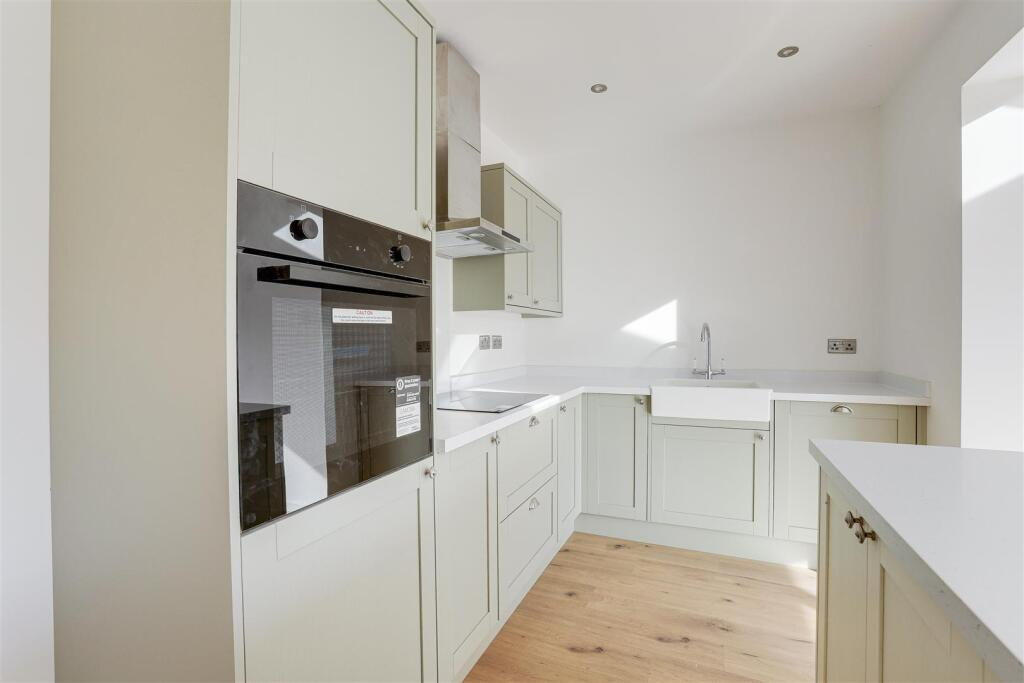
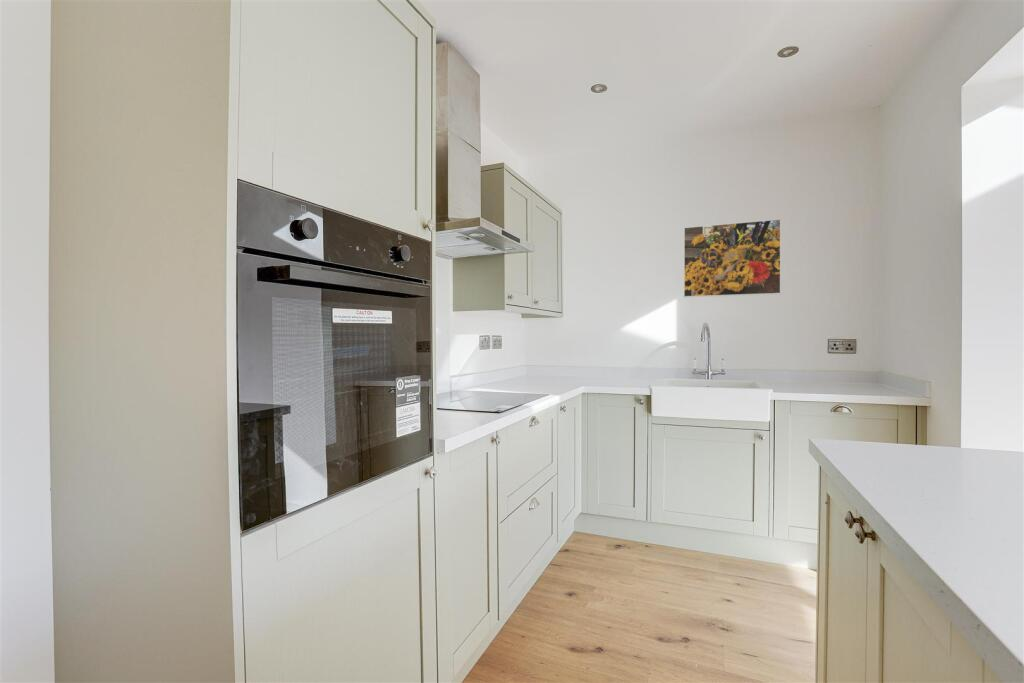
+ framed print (730, 259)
